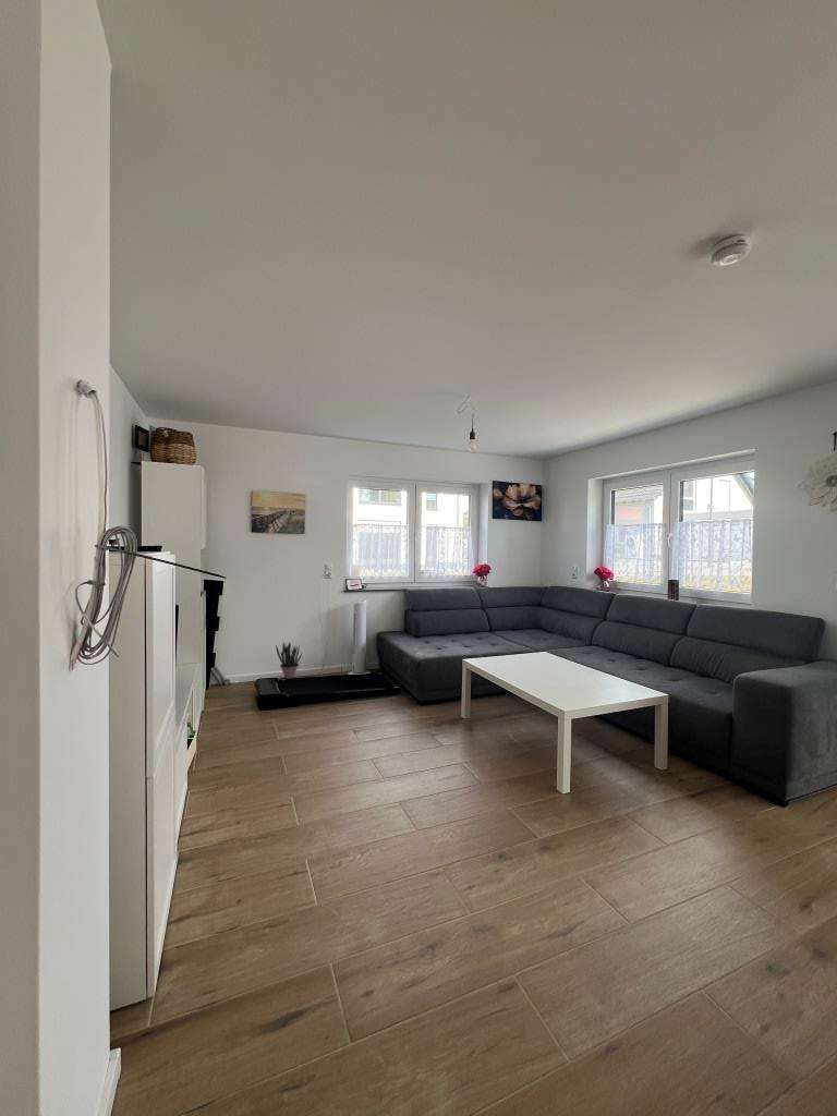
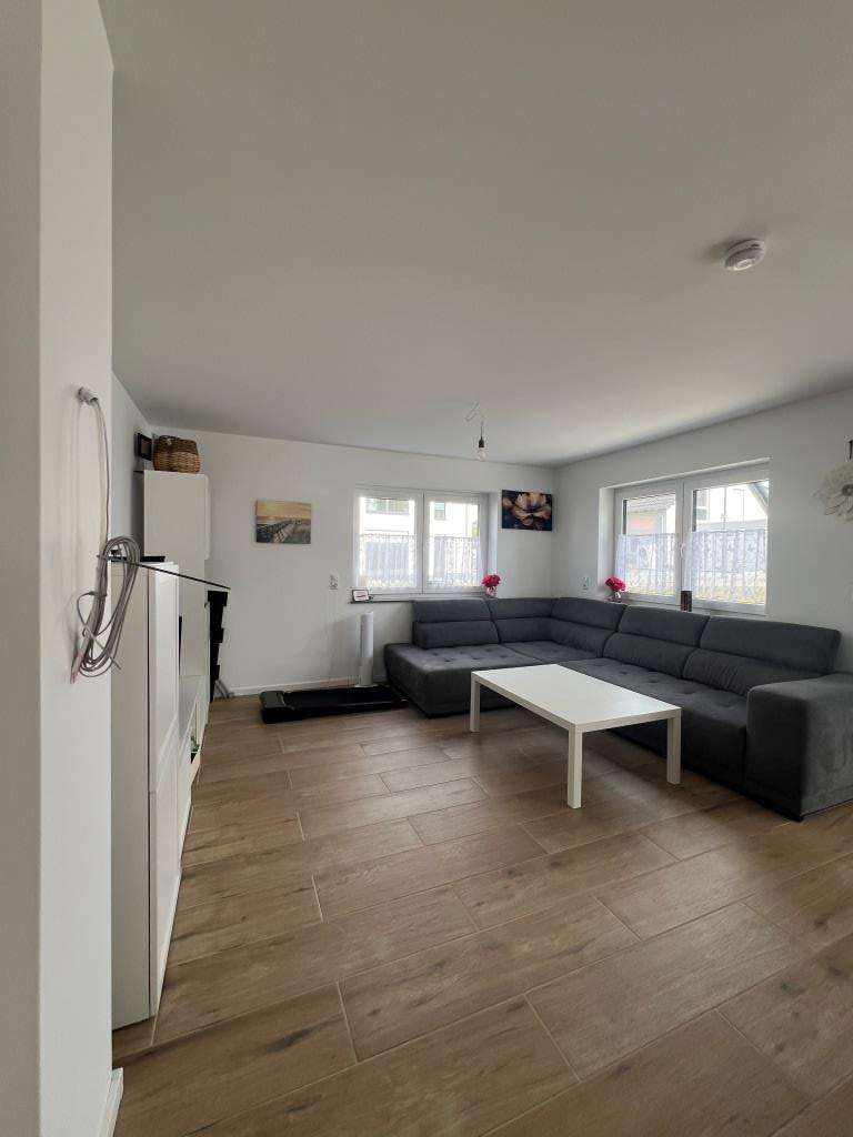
- potted plant (288, 659)
